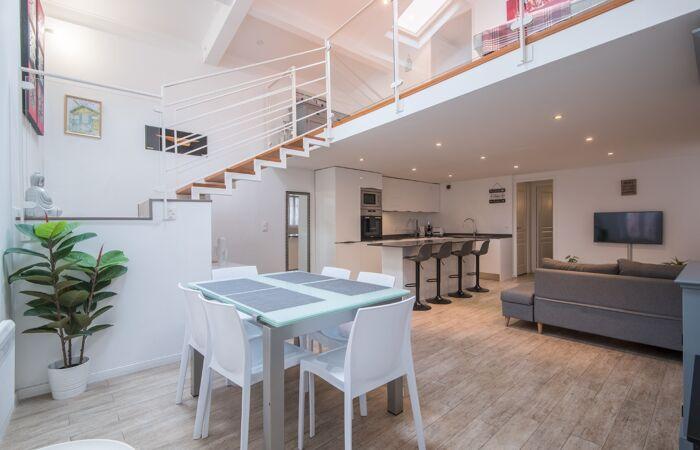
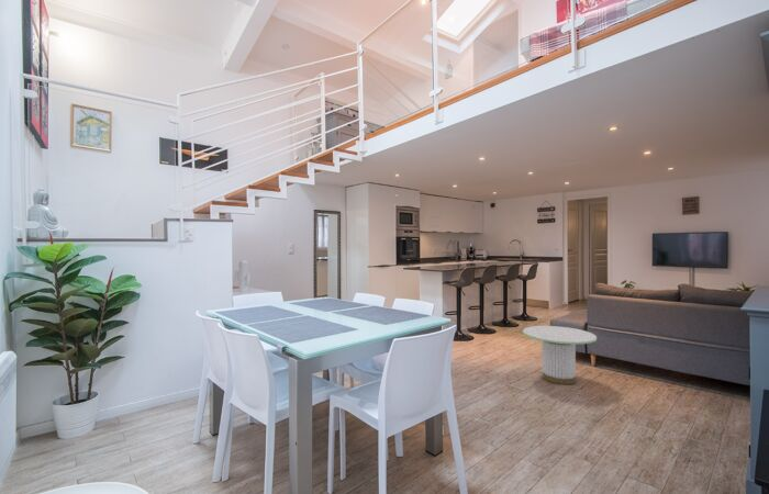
+ side table (558, 356)
